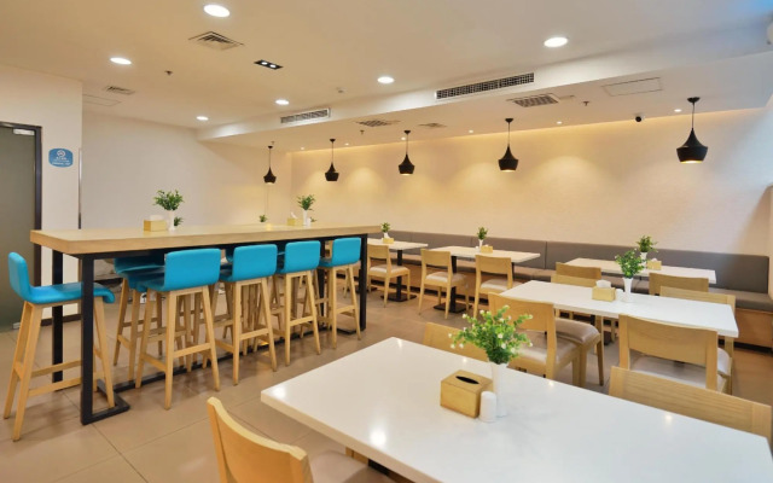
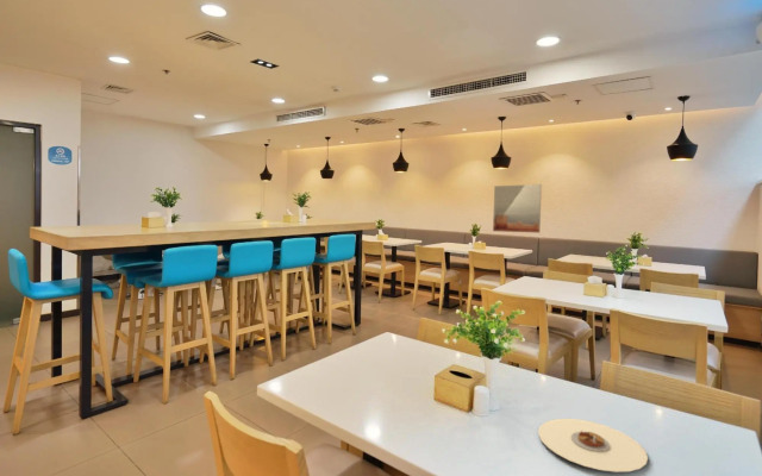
+ plate (589, 437)
+ wall art (516, 208)
